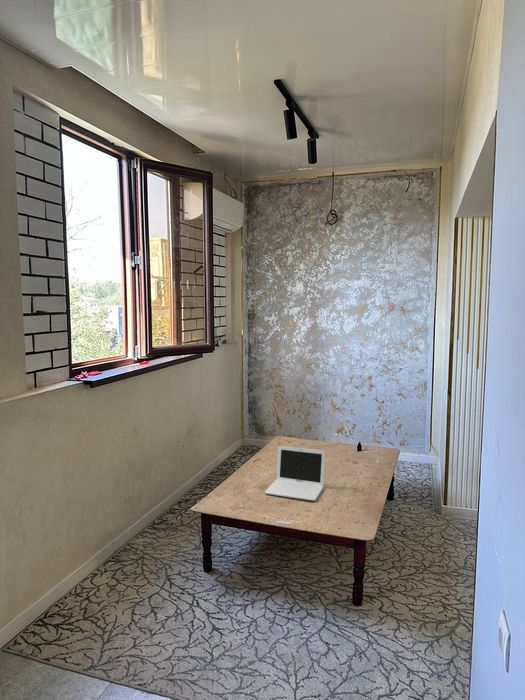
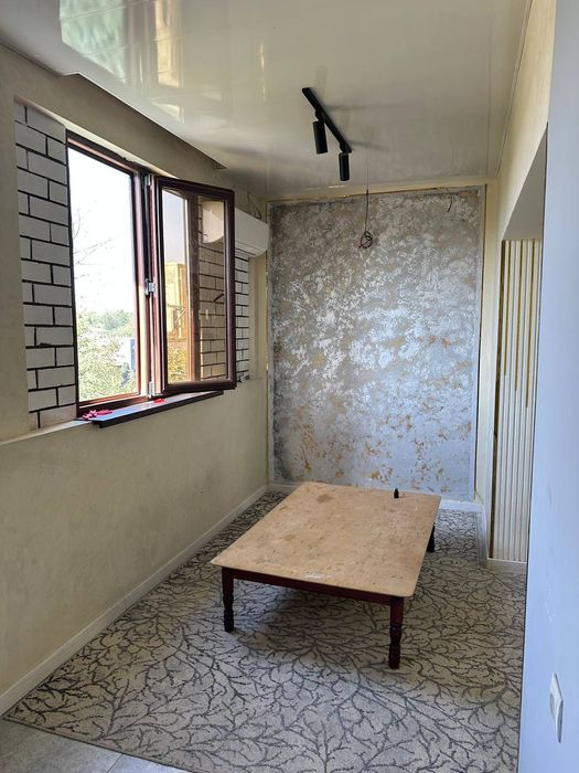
- laptop (295, 471)
